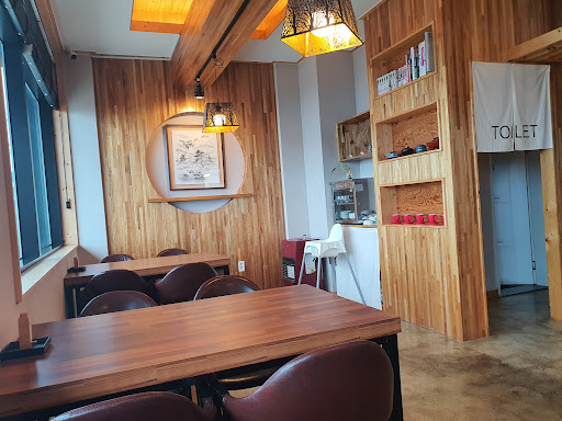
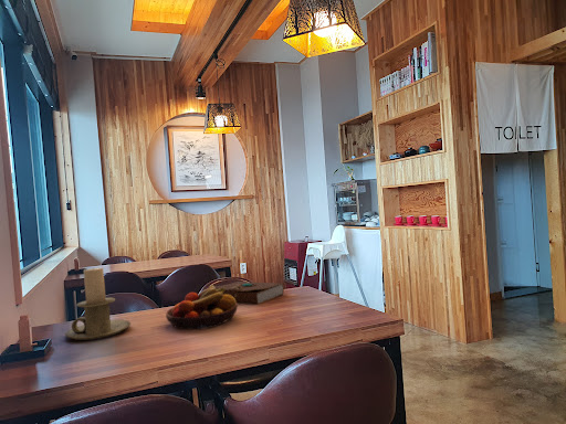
+ candle holder (95, 300)
+ book (247, 289)
+ fruit bowl (201, 305)
